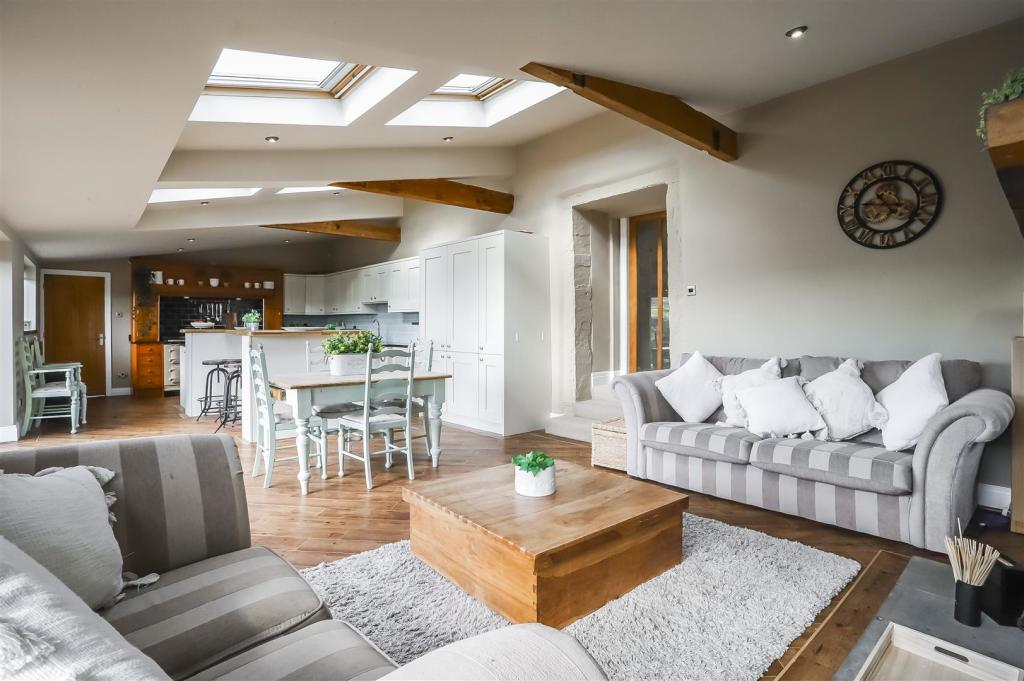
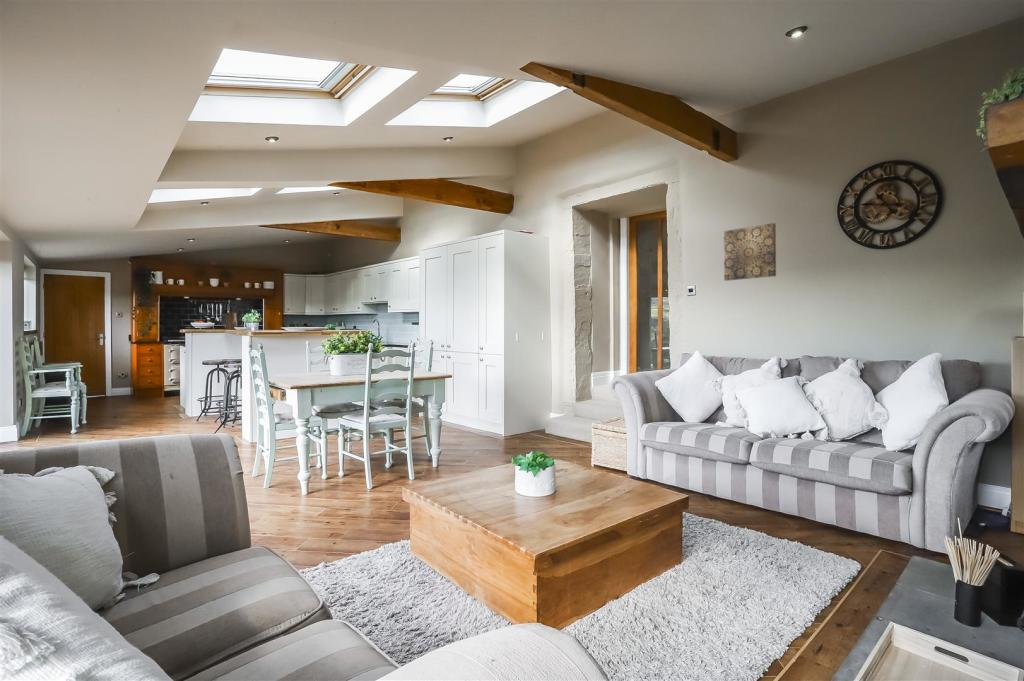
+ wall art (749, 252)
